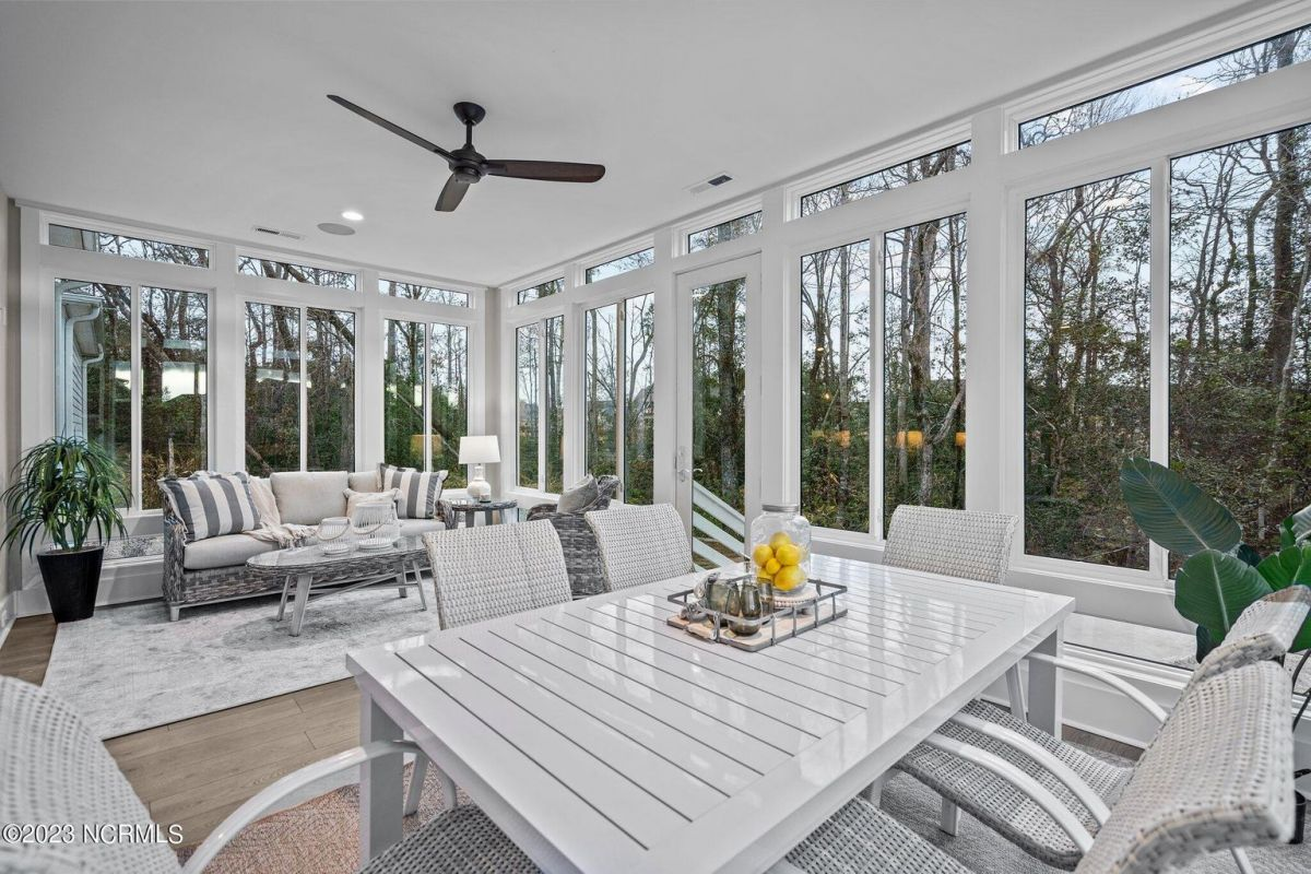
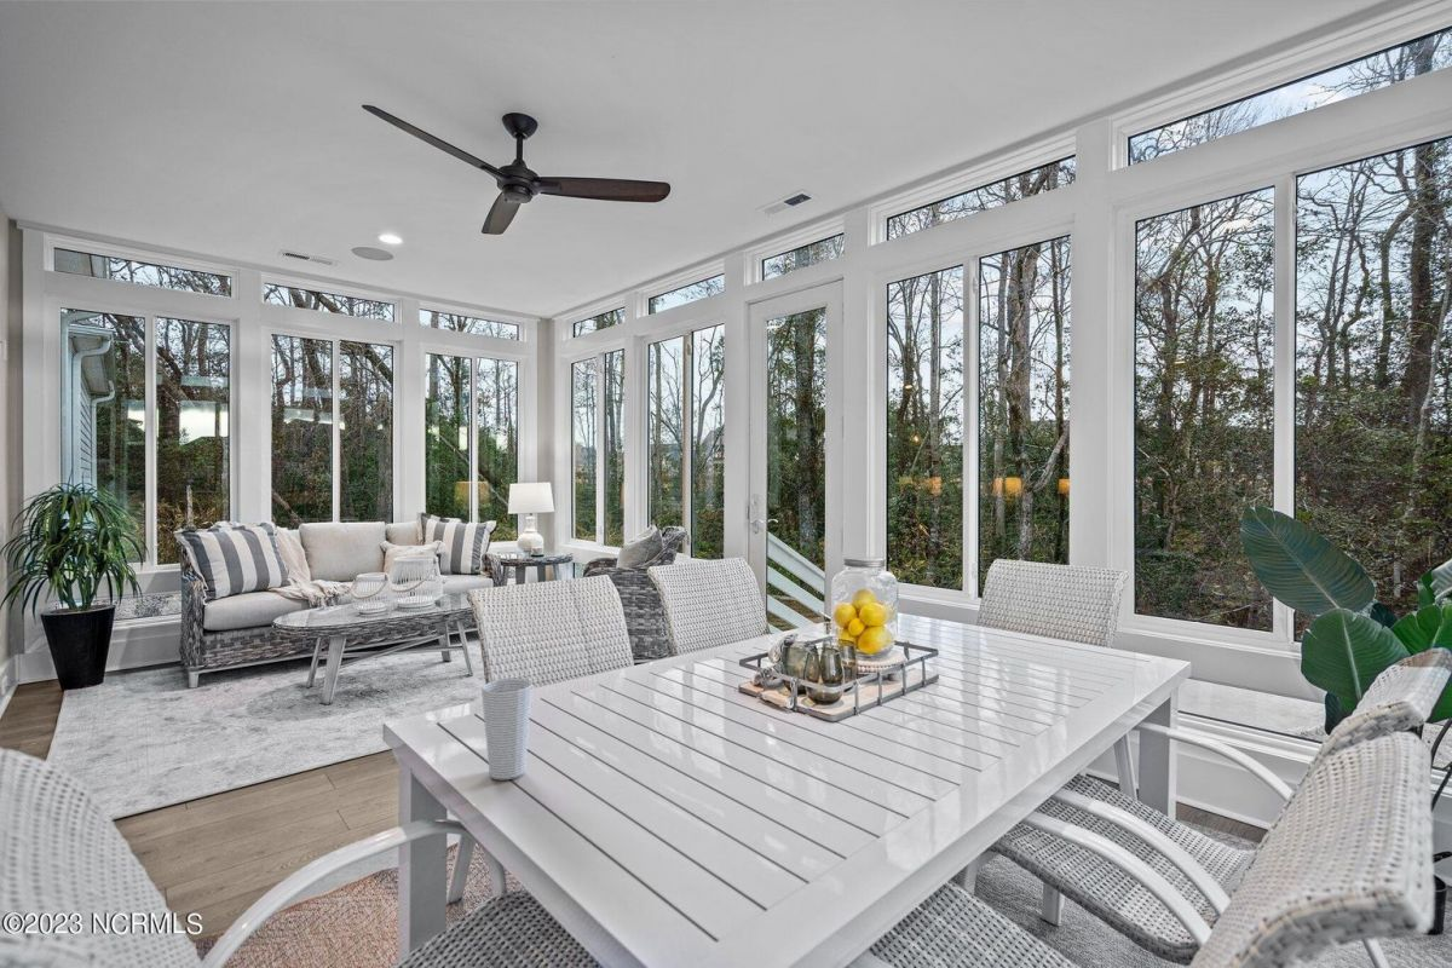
+ cup (507, 728)
